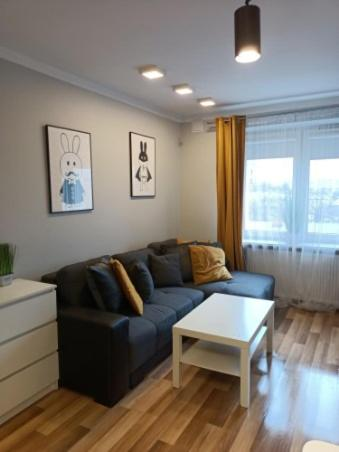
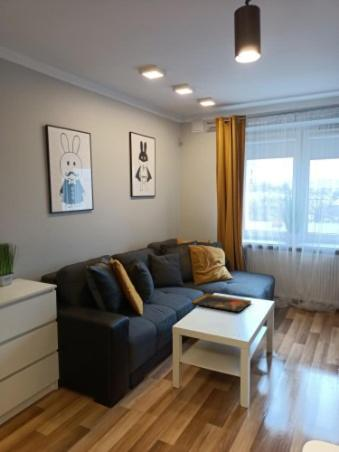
+ decorative tray (221, 302)
